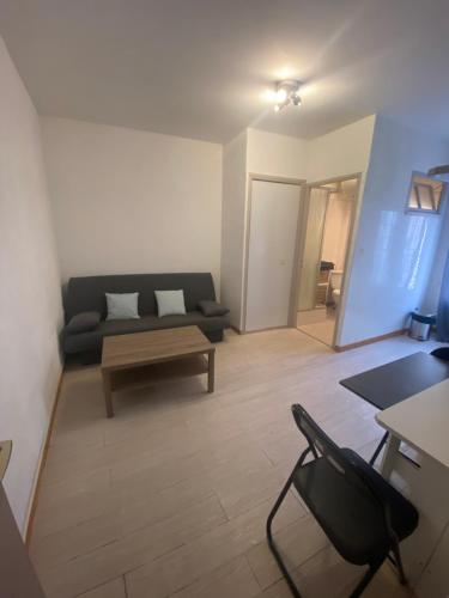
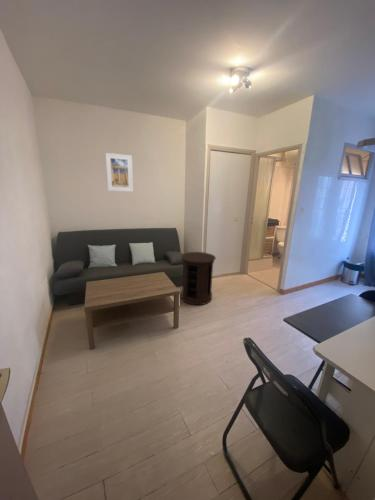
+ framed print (119, 173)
+ side table (197, 277)
